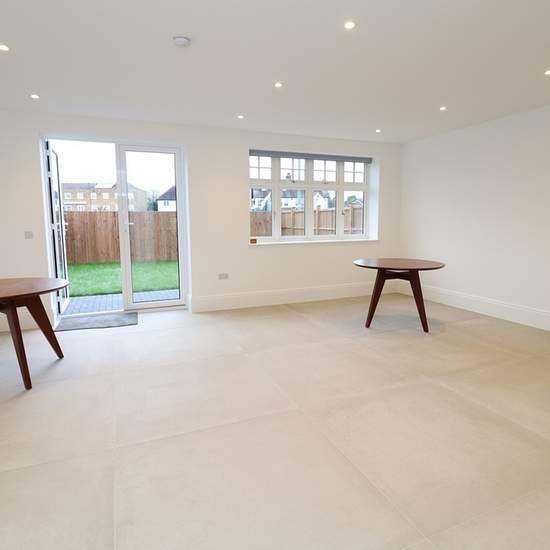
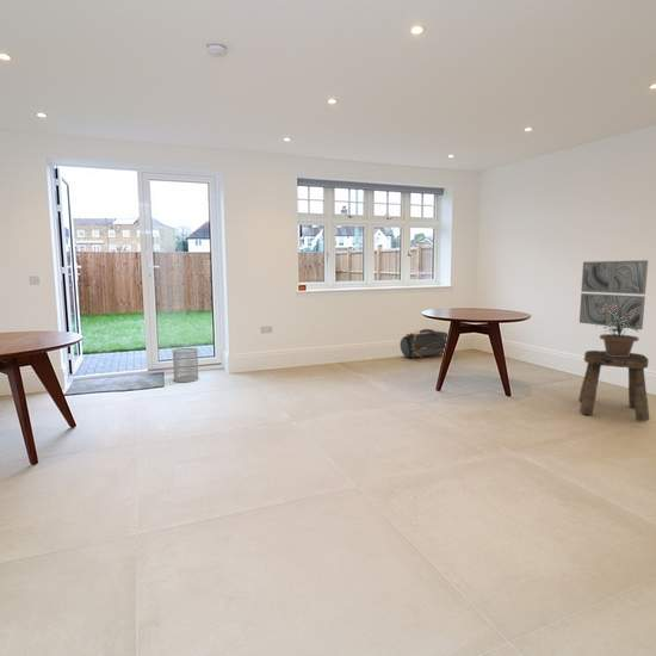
+ backpack (426, 342)
+ potted plant (617, 329)
+ wall art (611, 292)
+ stool (598, 380)
+ wastebasket (186, 364)
